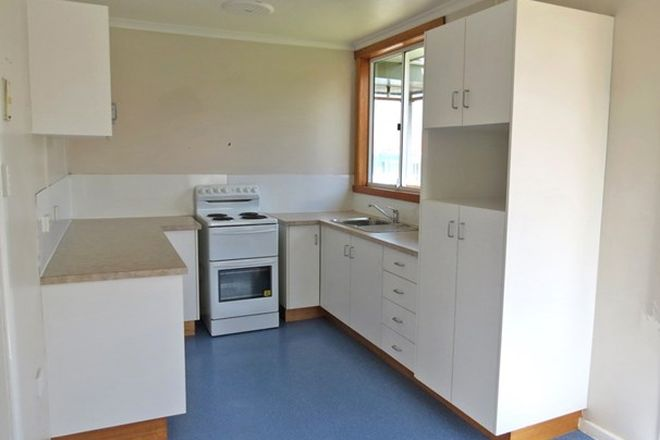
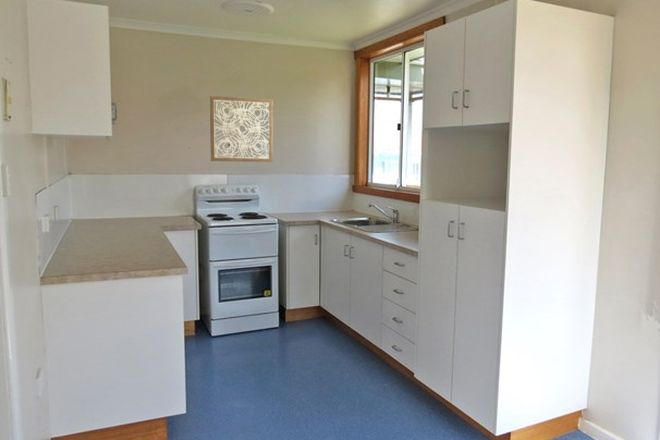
+ wall art (239, 129)
